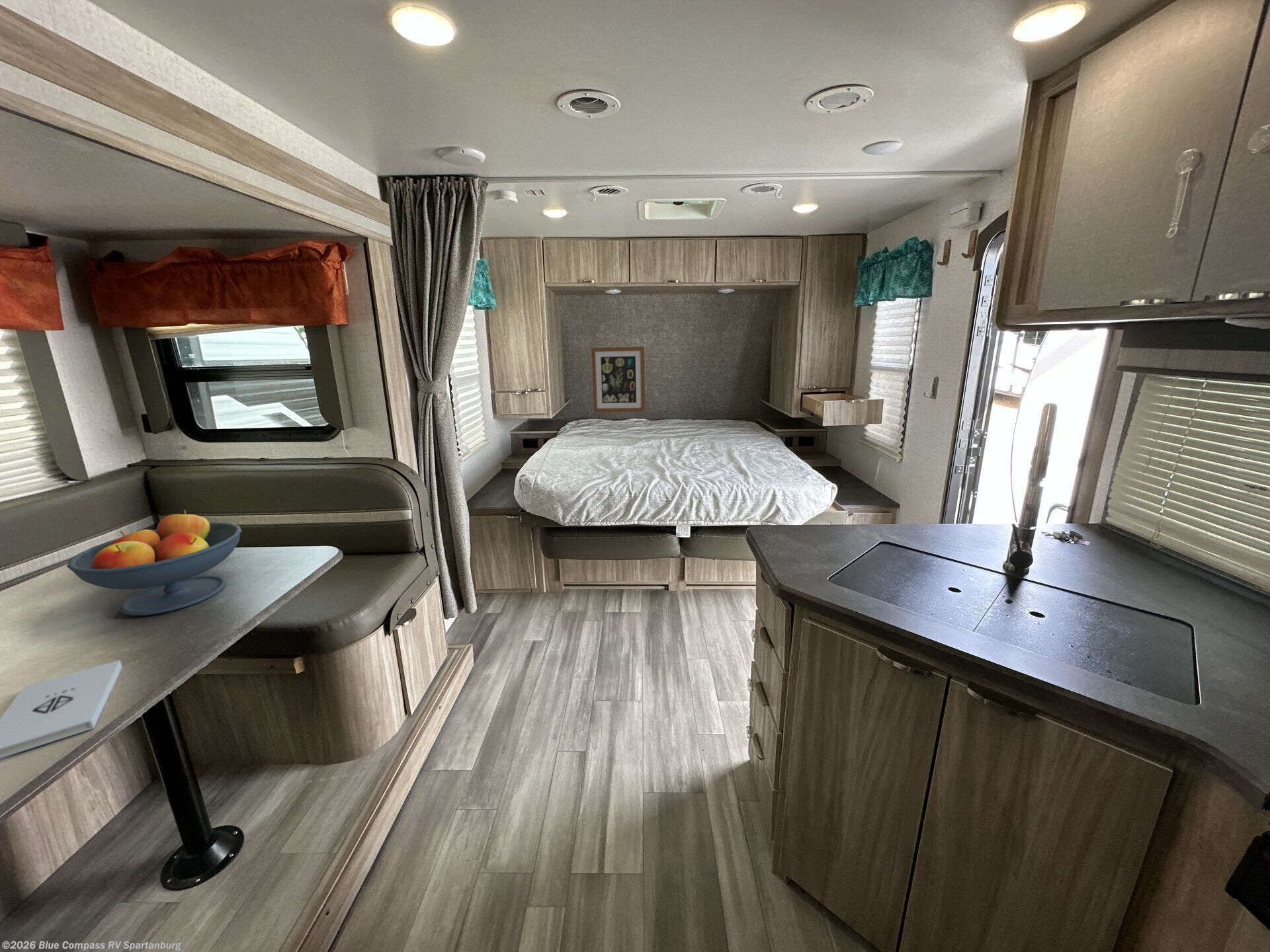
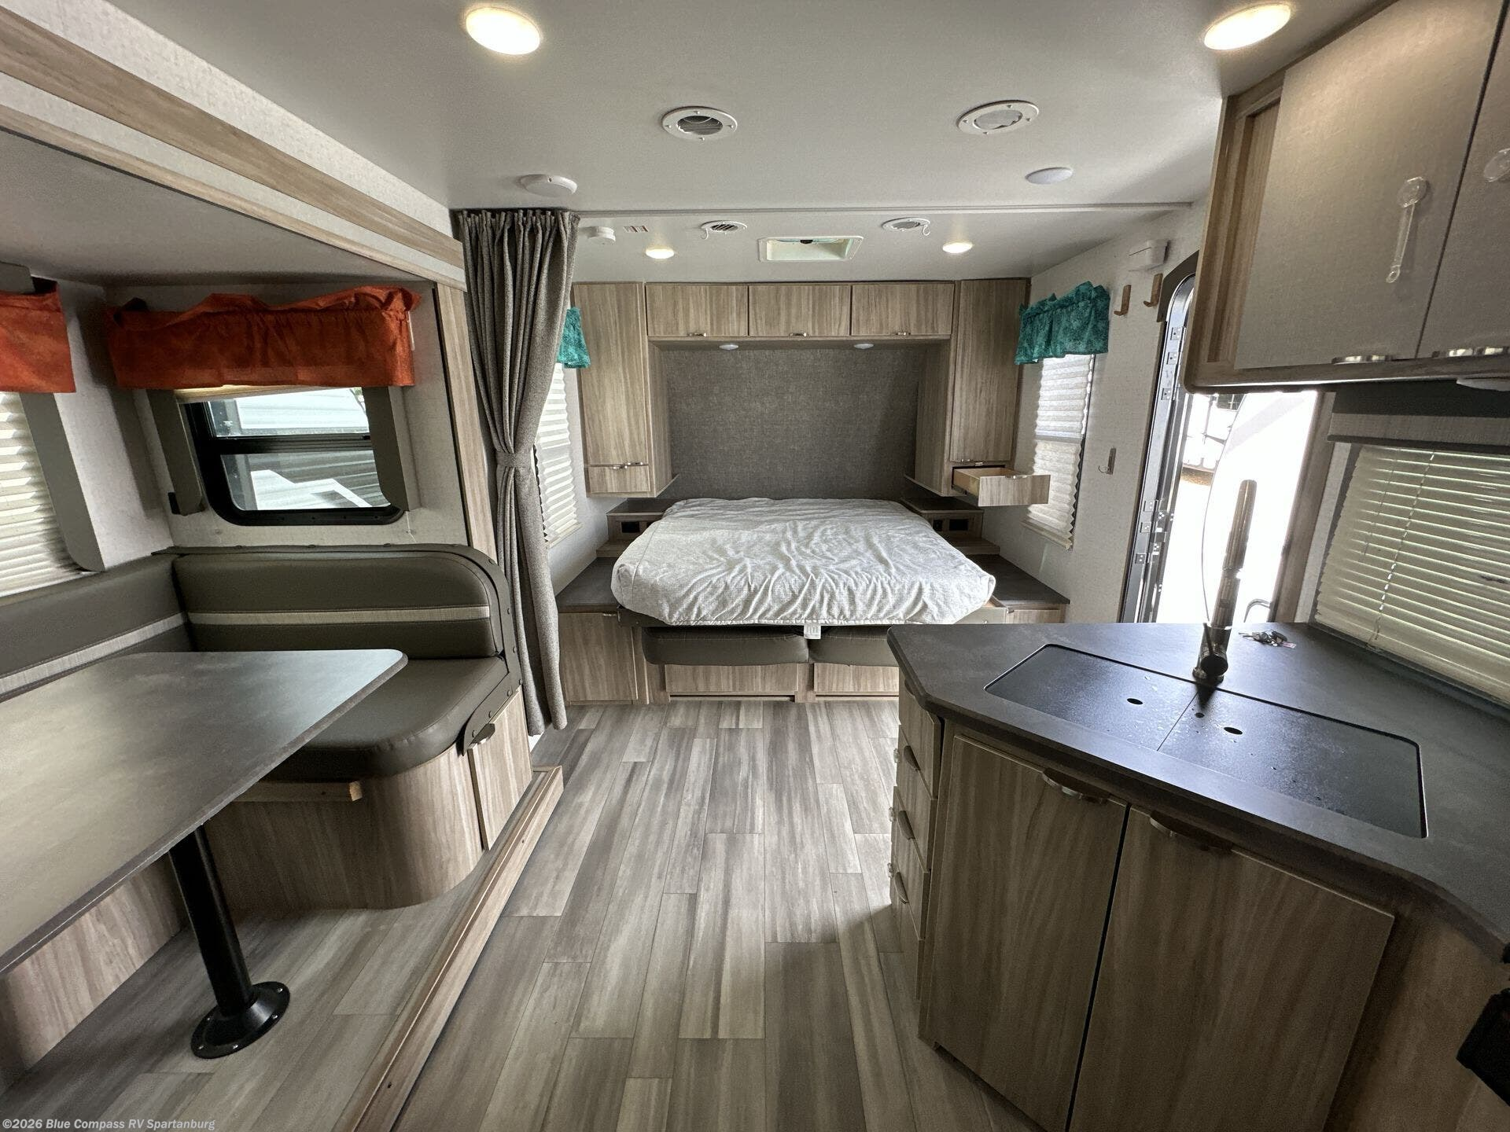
- notepad (57, 705)
- fruit bowl (166, 561)
- wall art (618, 379)
